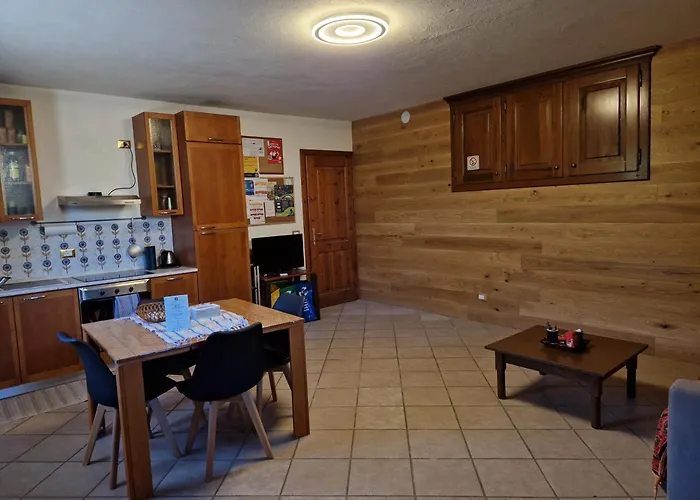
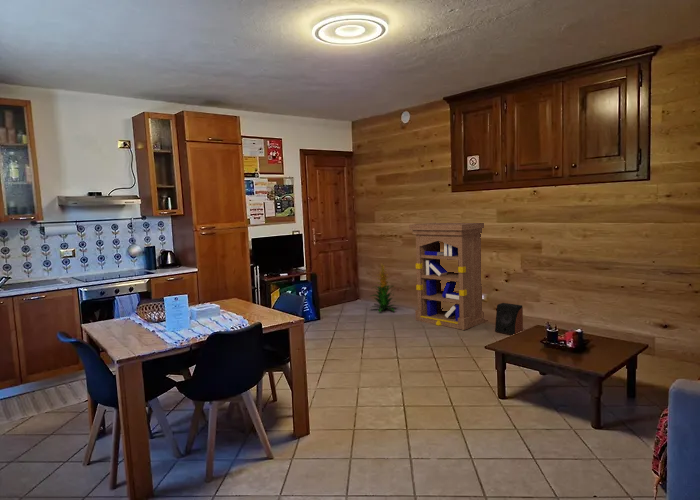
+ bookcase (436, 275)
+ indoor plant (383, 286)
+ speaker (508, 318)
